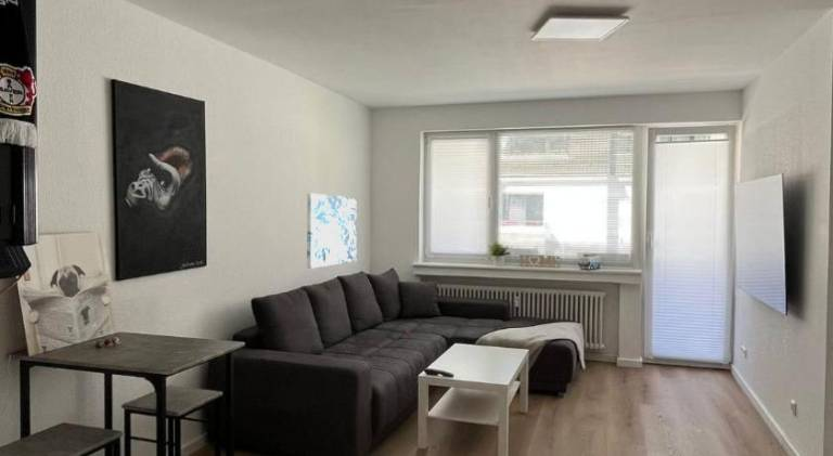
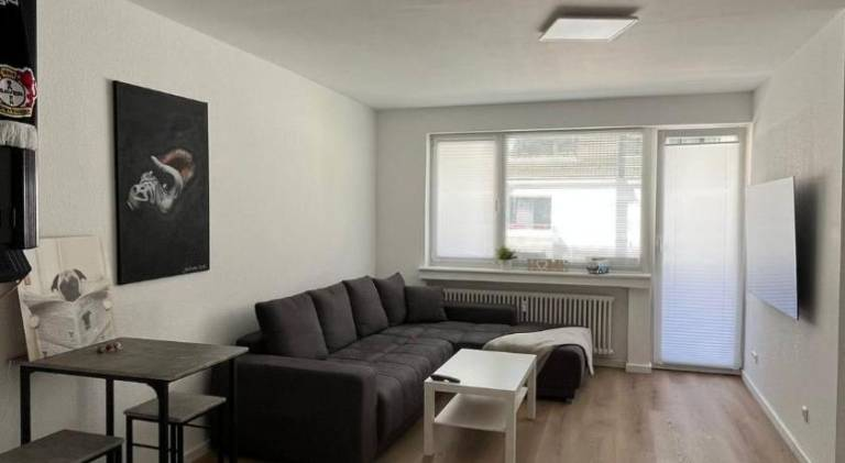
- wall art (333, 230)
